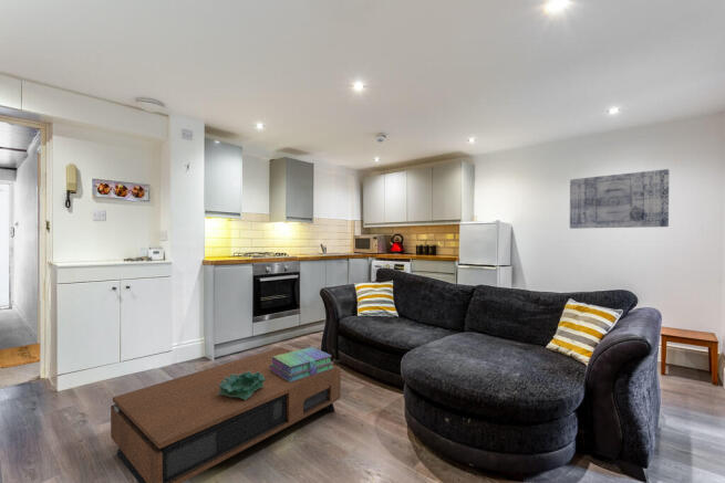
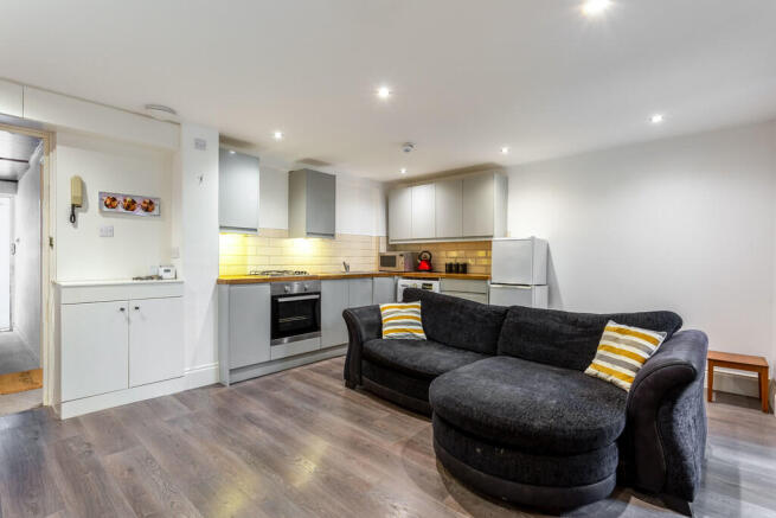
- stack of books (301, 361)
- wall art (615, 201)
- decorative bowl (241, 385)
- coffee table (237, 405)
